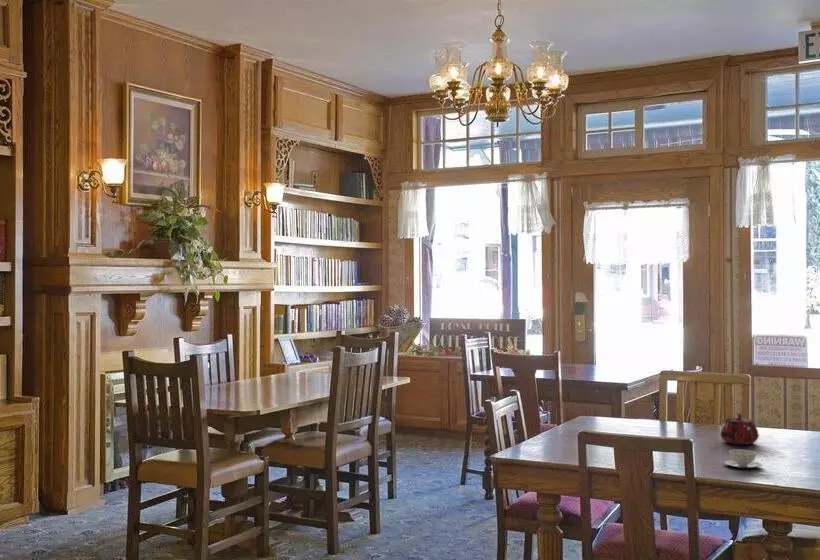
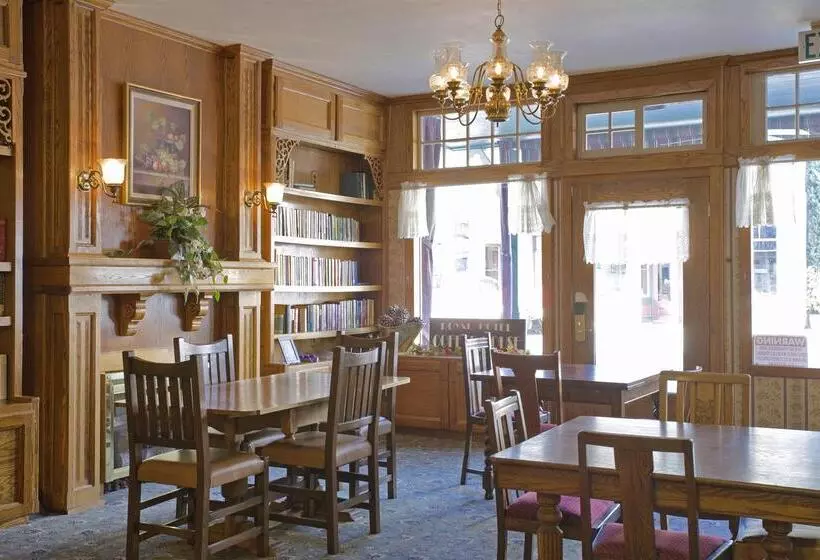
- teapot (739, 428)
- chinaware (742, 458)
